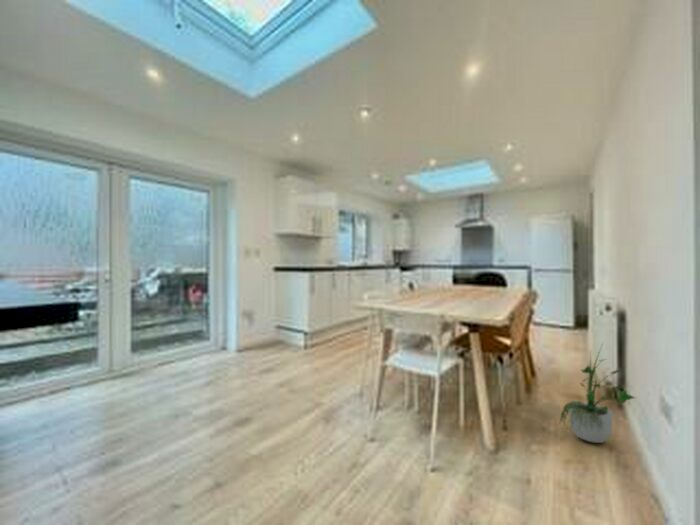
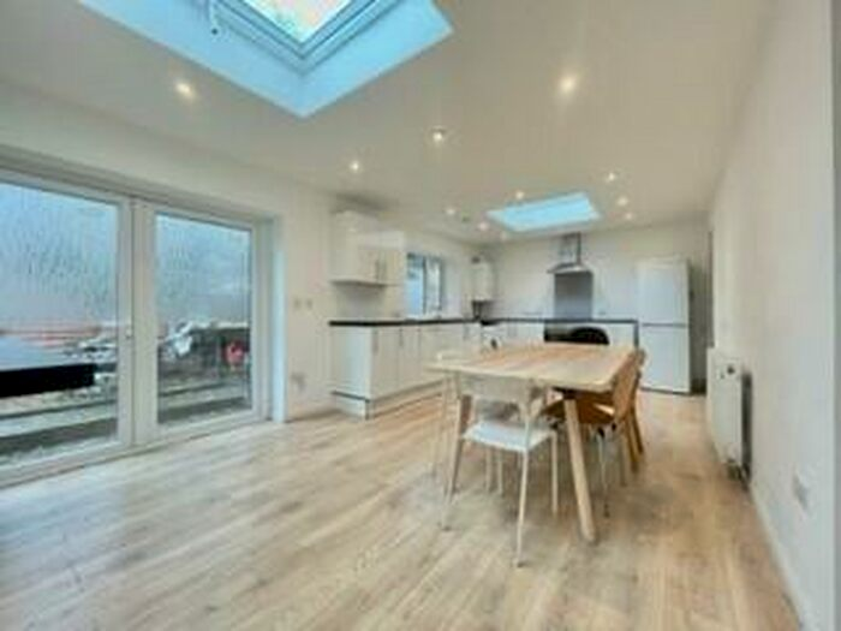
- potted plant (593, 394)
